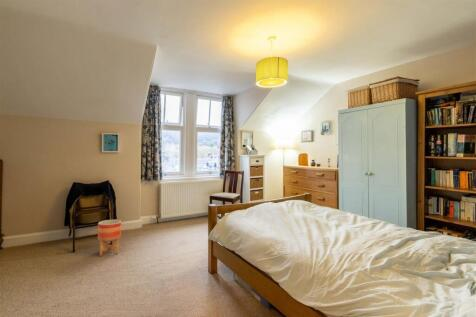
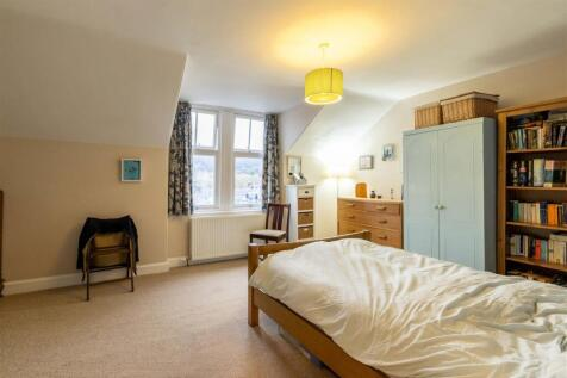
- planter (109, 237)
